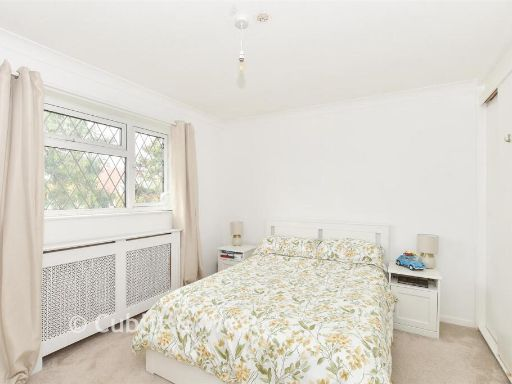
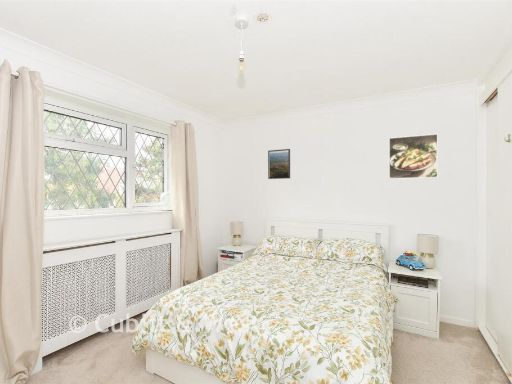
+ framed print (412, 157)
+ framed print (278, 164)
